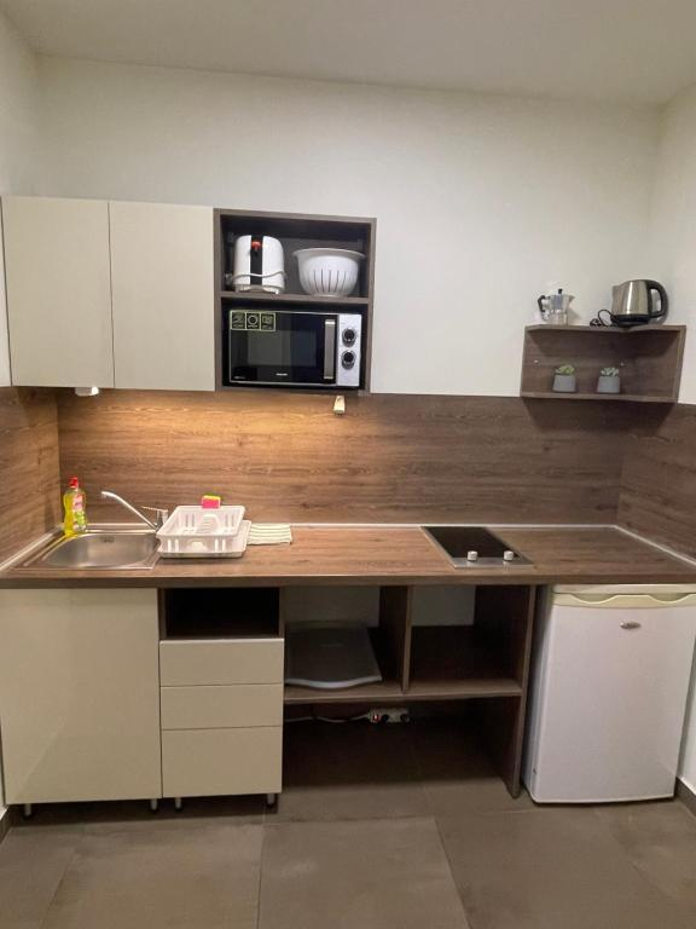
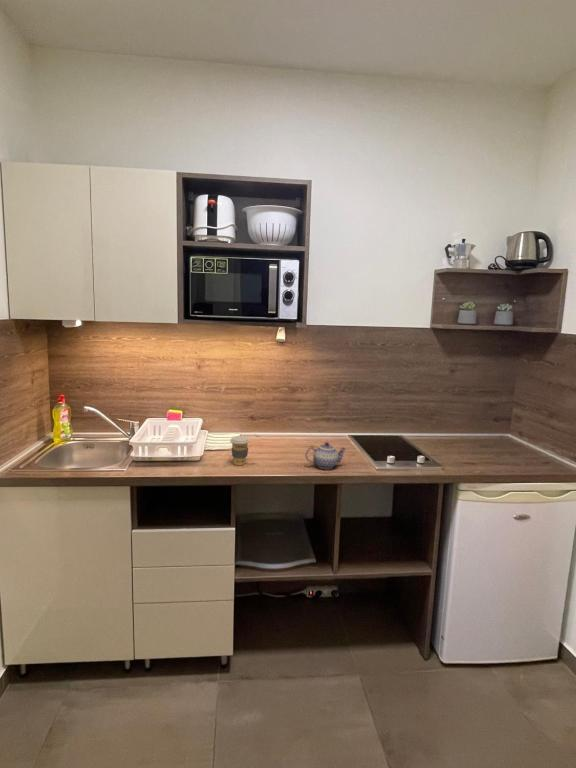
+ teapot (326, 454)
+ coffee cup (239, 451)
